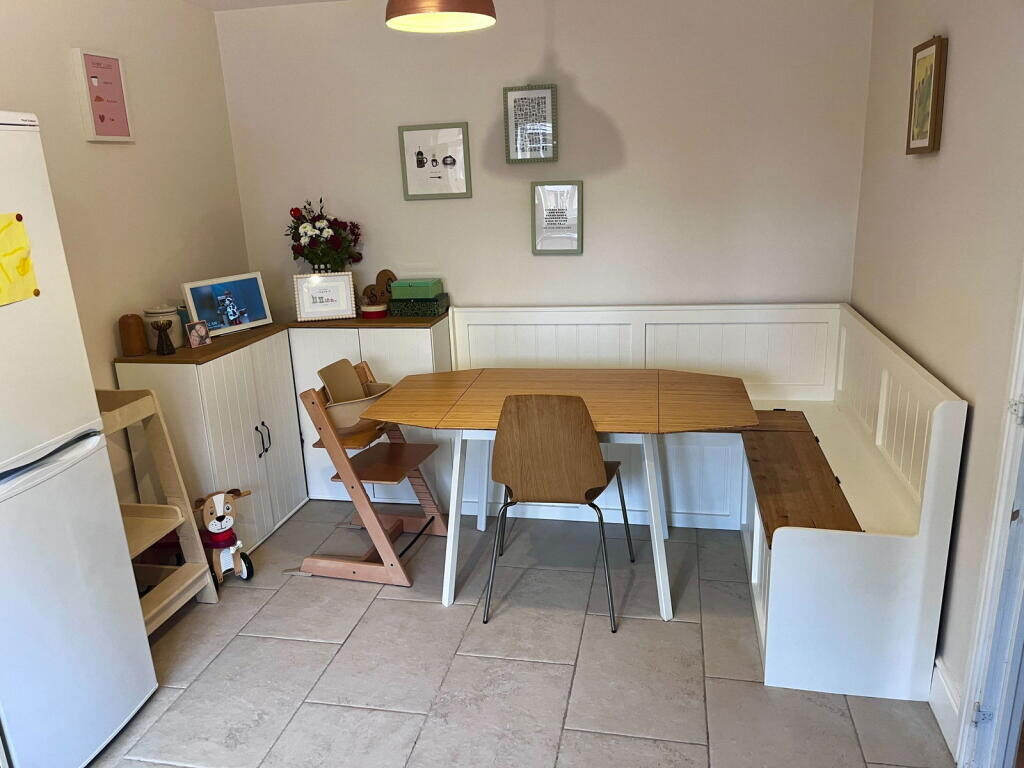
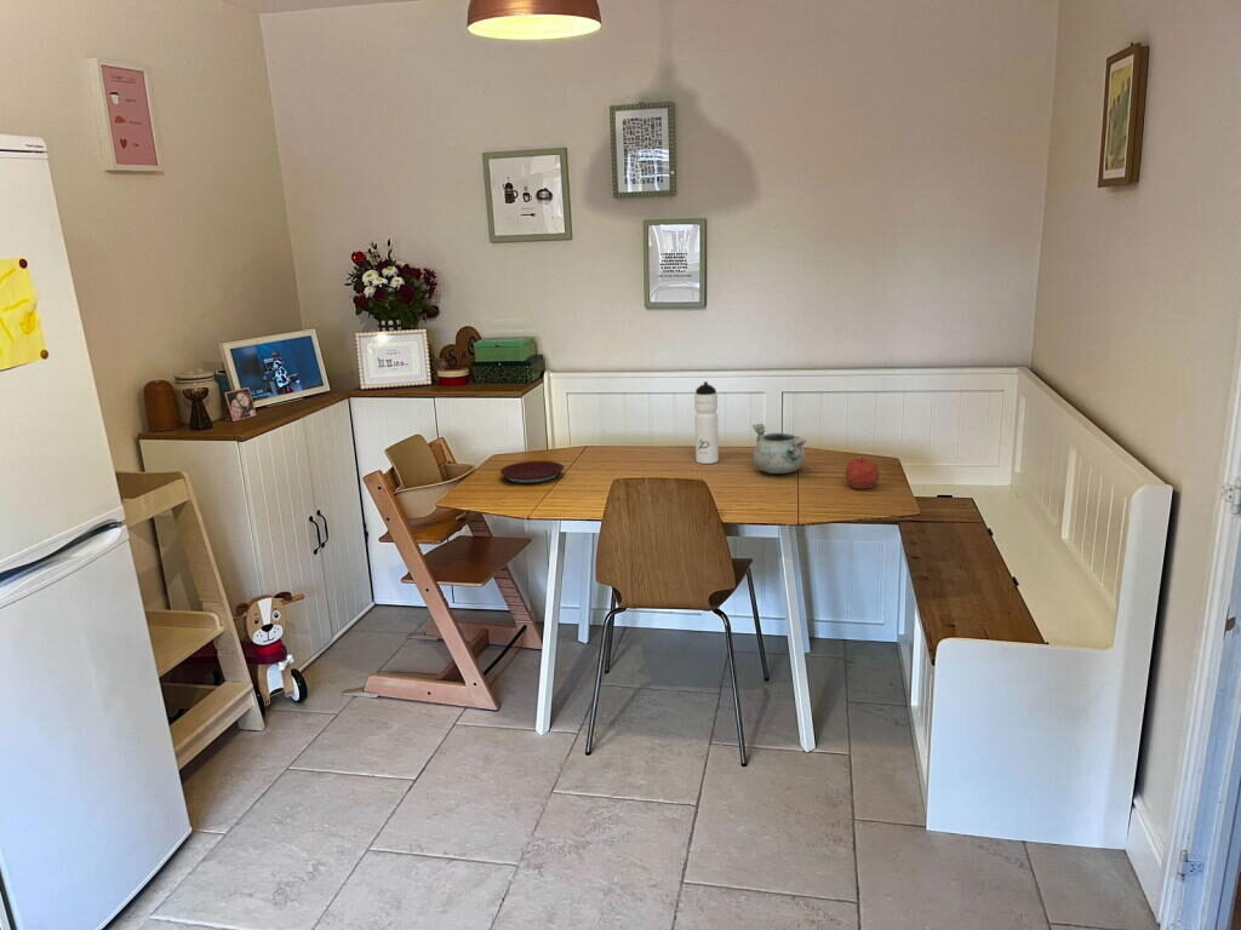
+ water bottle (705, 421)
+ fruit (860, 471)
+ decorative bowl (779, 450)
+ plate (532, 472)
